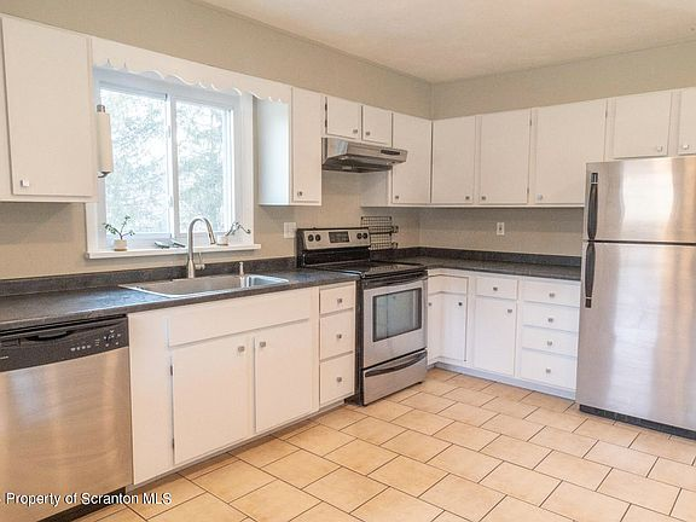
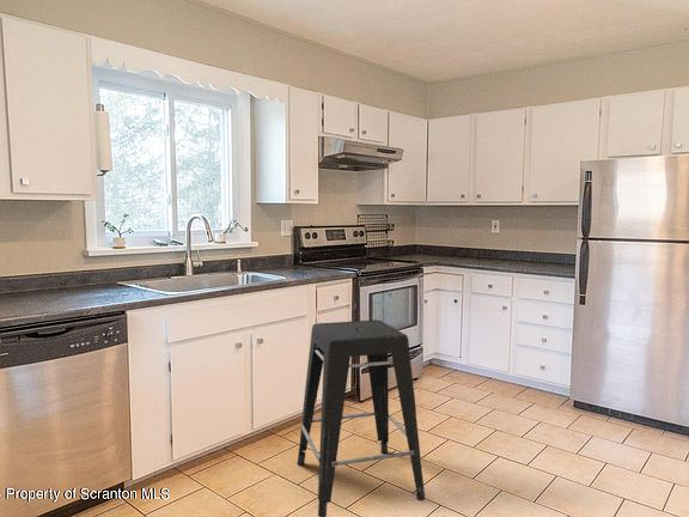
+ stool (356, 414)
